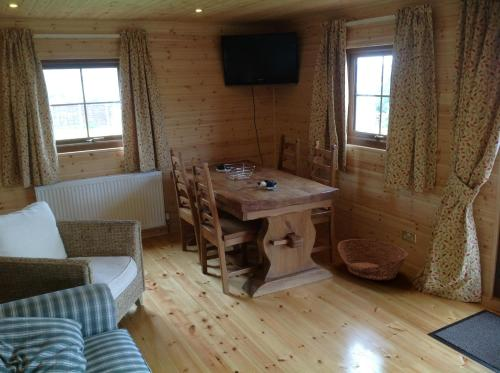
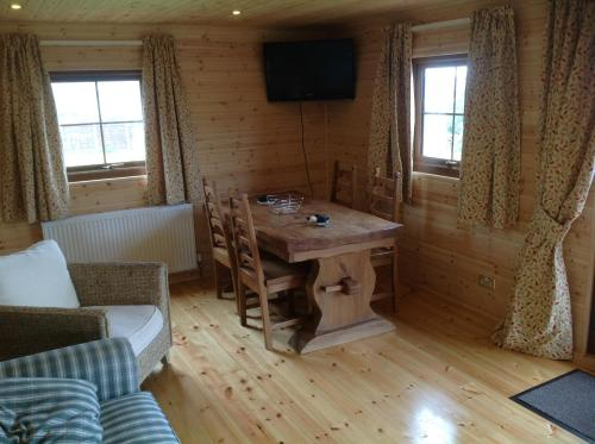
- basket (371, 259)
